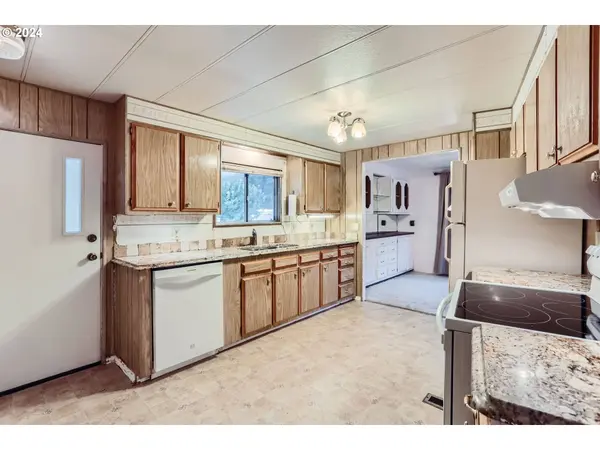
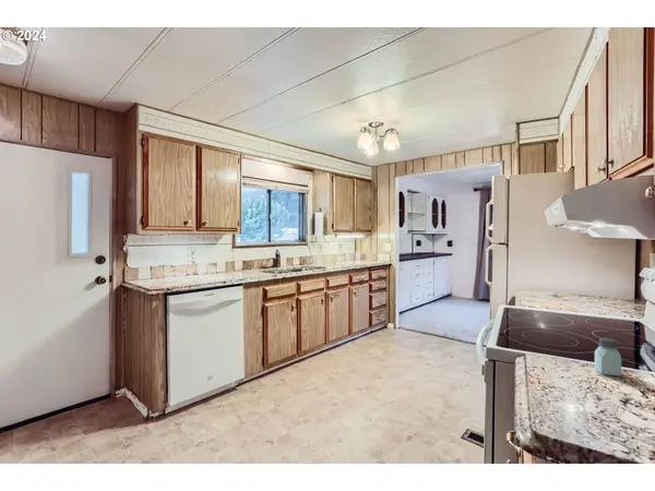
+ saltshaker (607, 356)
